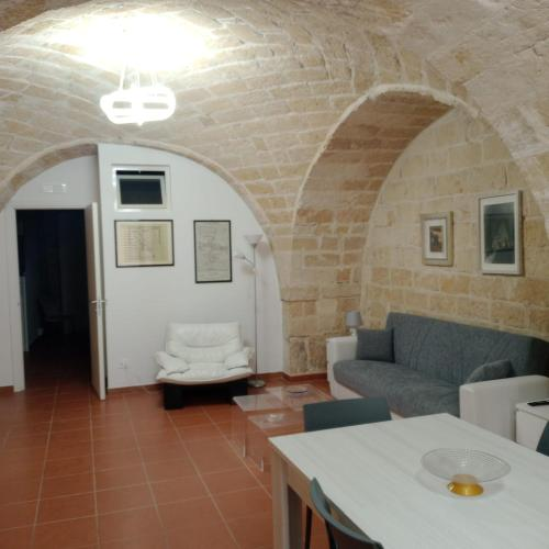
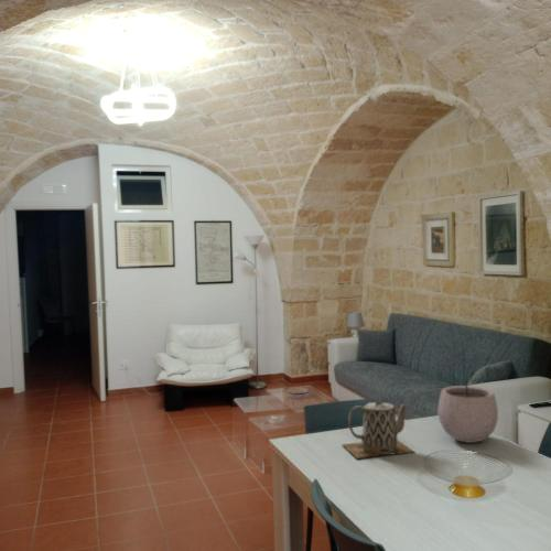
+ teapot (377, 422)
+ plant pot (467, 404)
